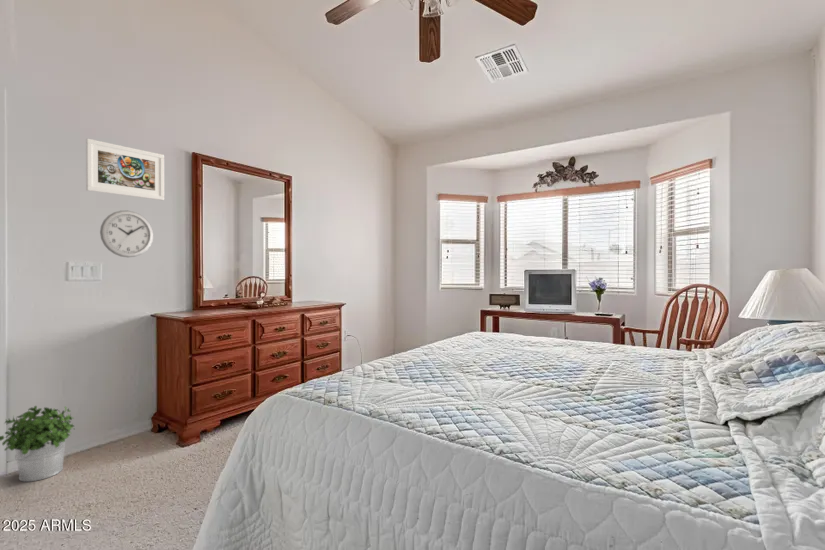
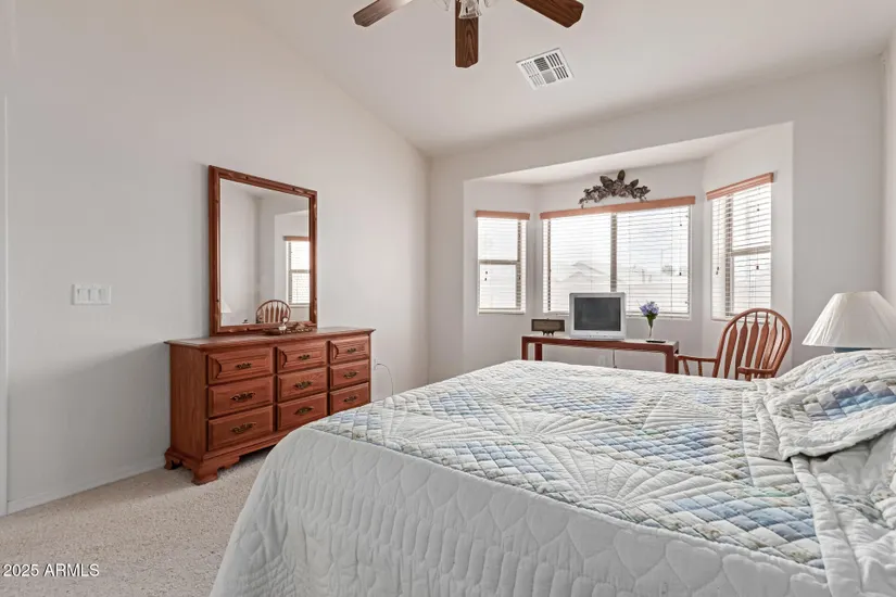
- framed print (127, 171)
- potted plant (38, 441)
- wall clock (128, 233)
